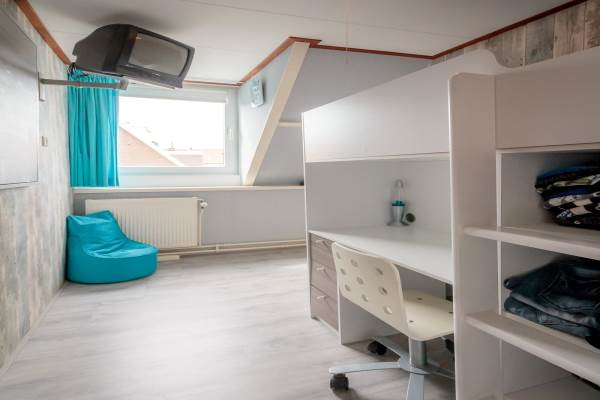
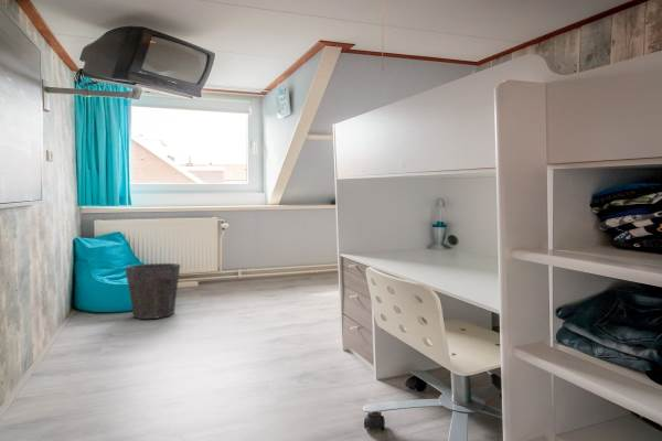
+ waste bin (153, 290)
